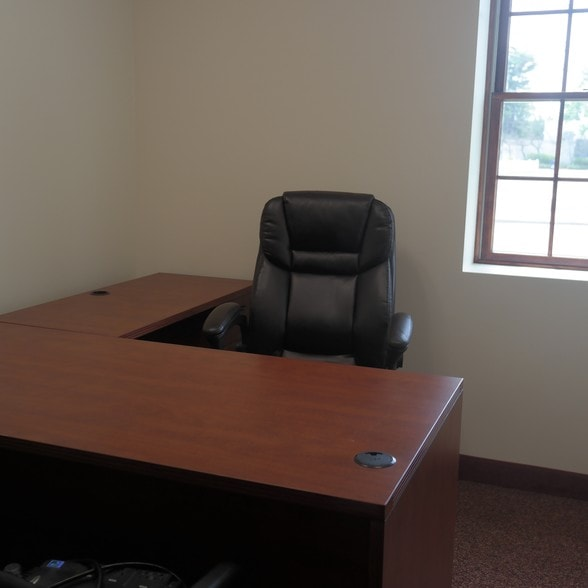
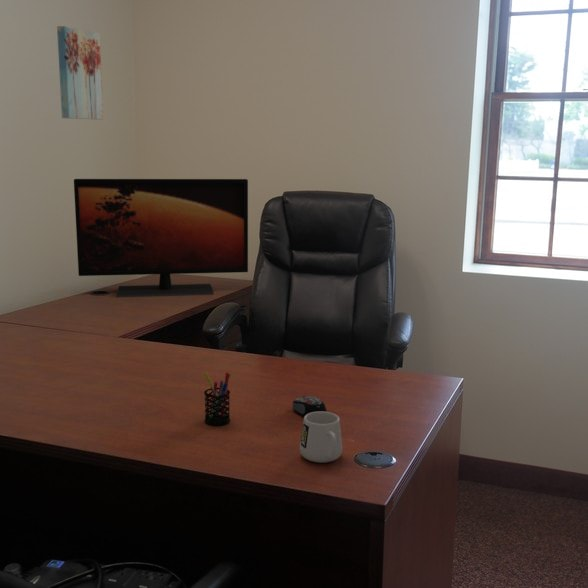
+ pen holder (220, 395)
+ monitor (164, 236)
+ wall art (81, 74)
+ mug (323, 439)
+ computer mouse (309, 404)
